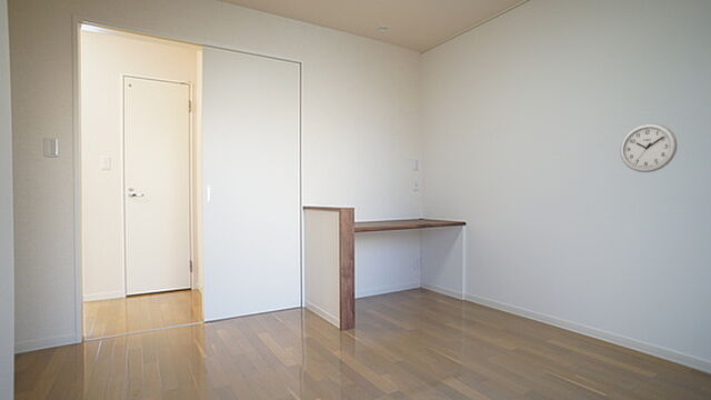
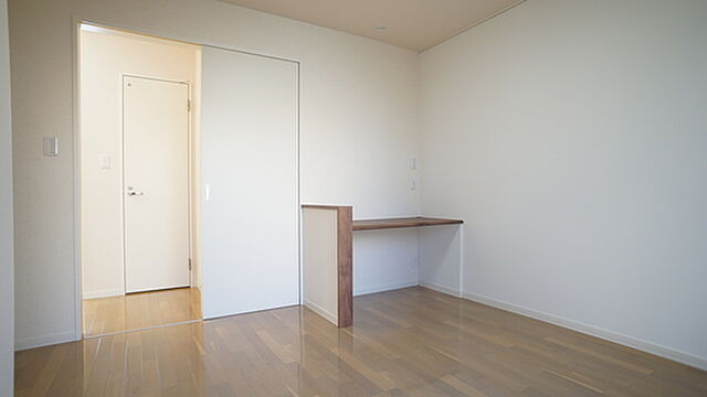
- wall clock (647, 148)
